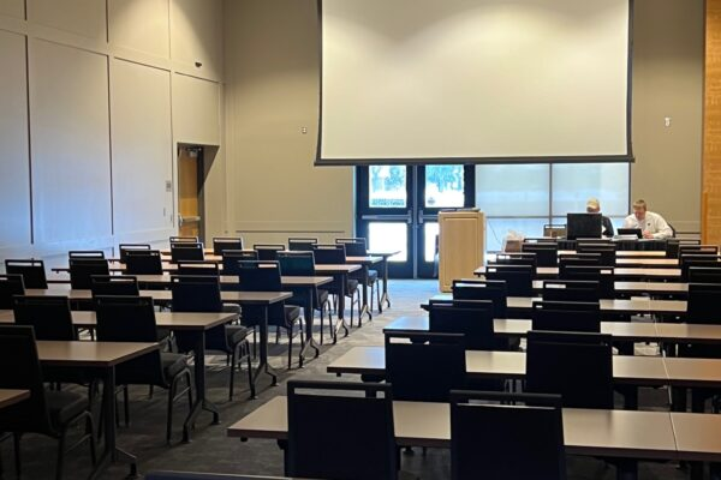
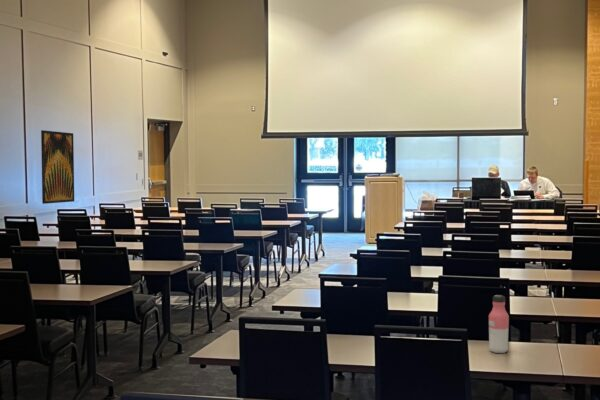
+ water bottle (498, 323)
+ wall art (58, 167)
